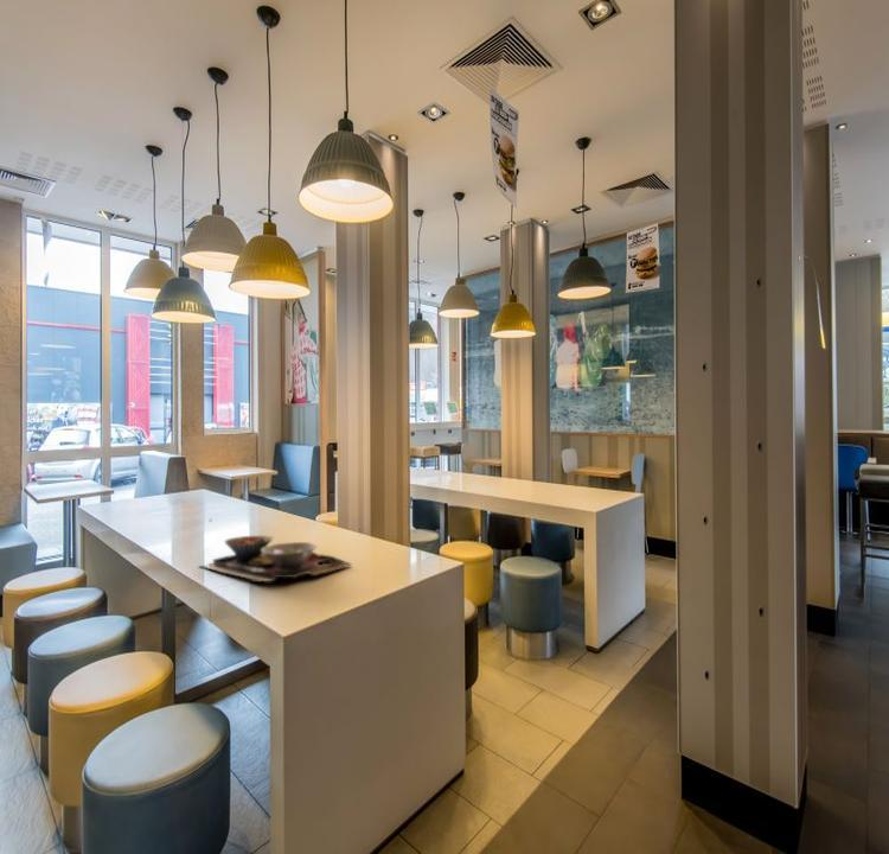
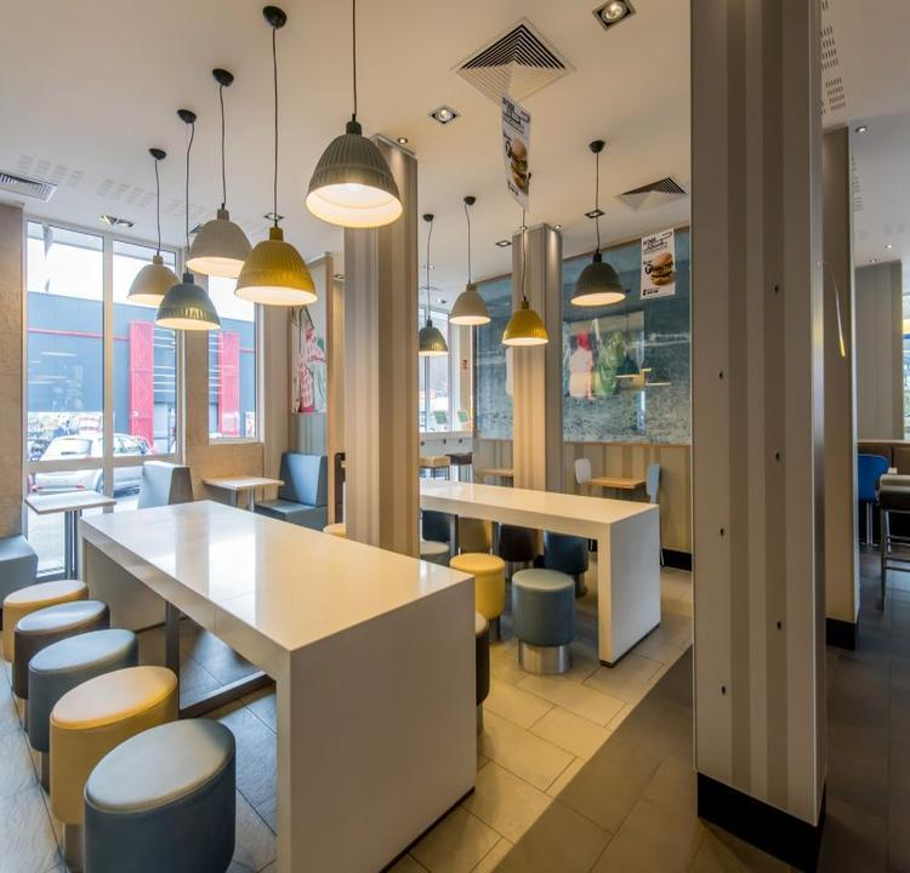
- food tray (271, 538)
